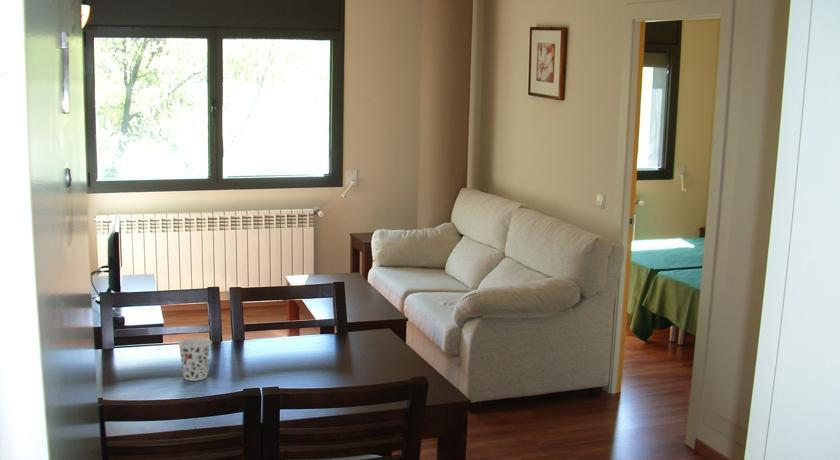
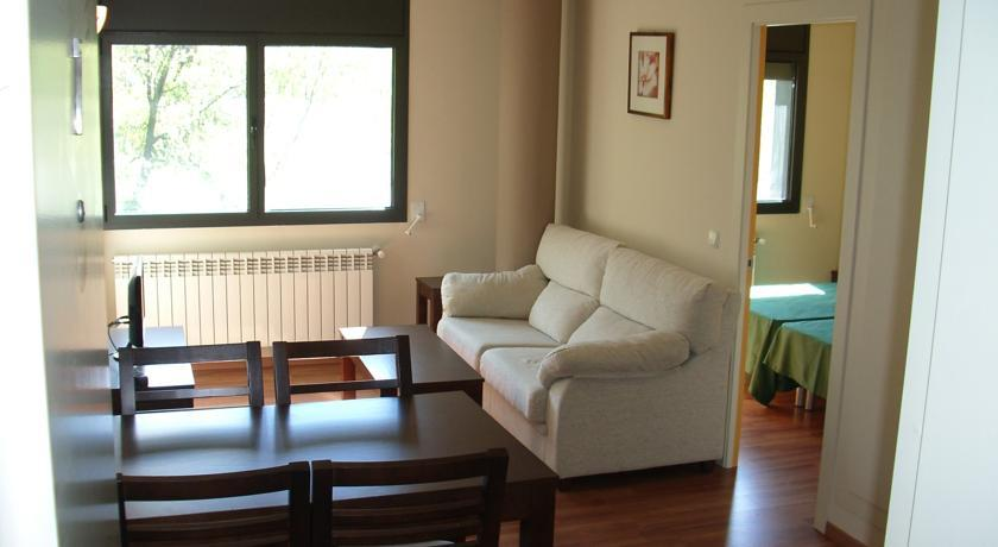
- cup (195, 359)
